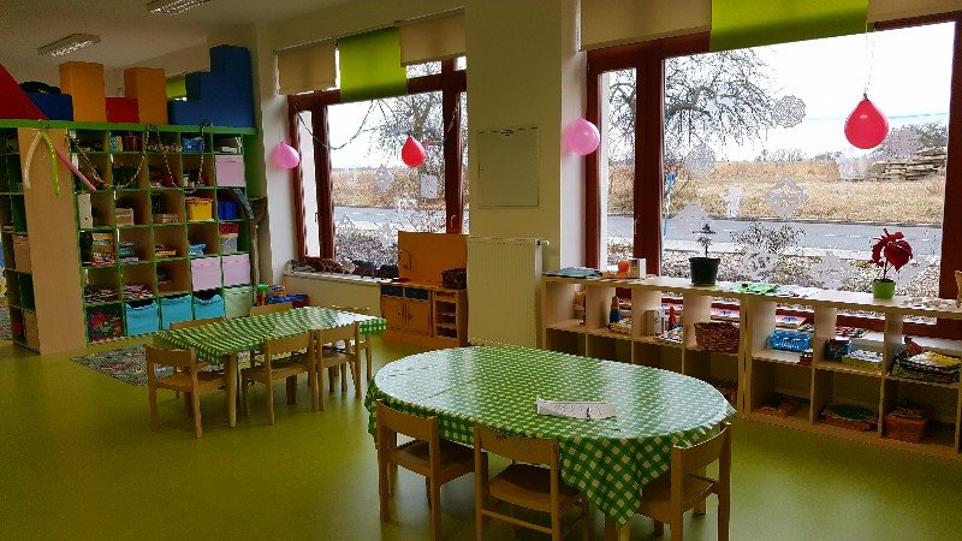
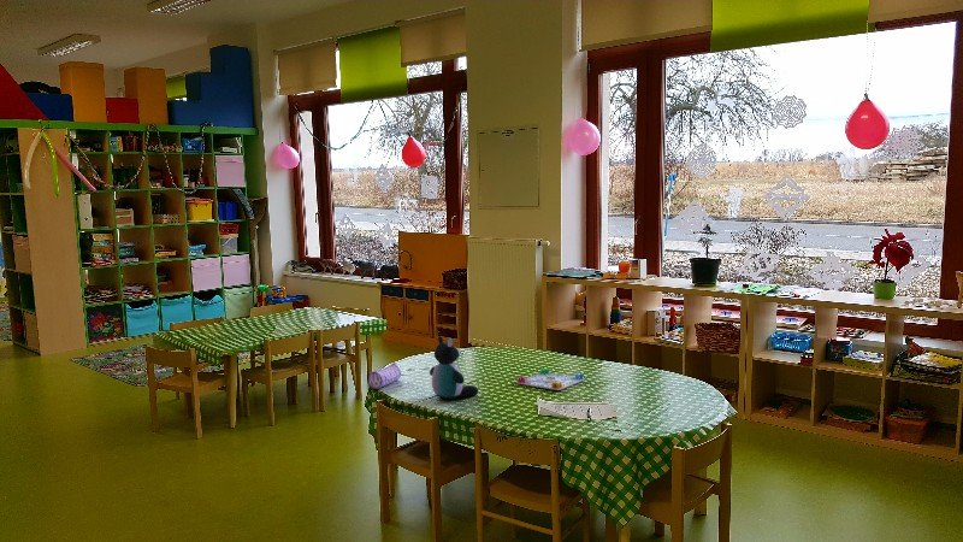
+ stuffed toy (453, 366)
+ pencil case (385, 375)
+ board game (550, 378)
